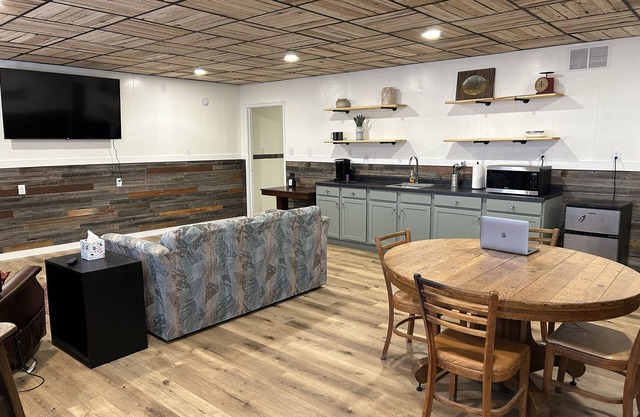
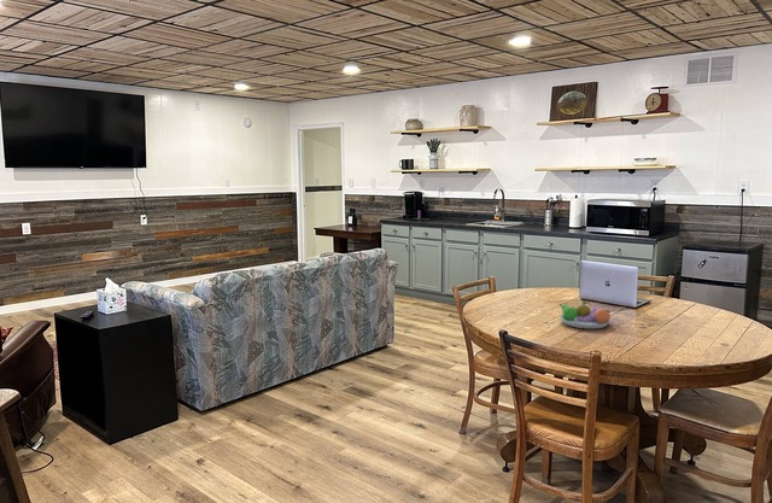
+ fruit bowl (583, 312)
